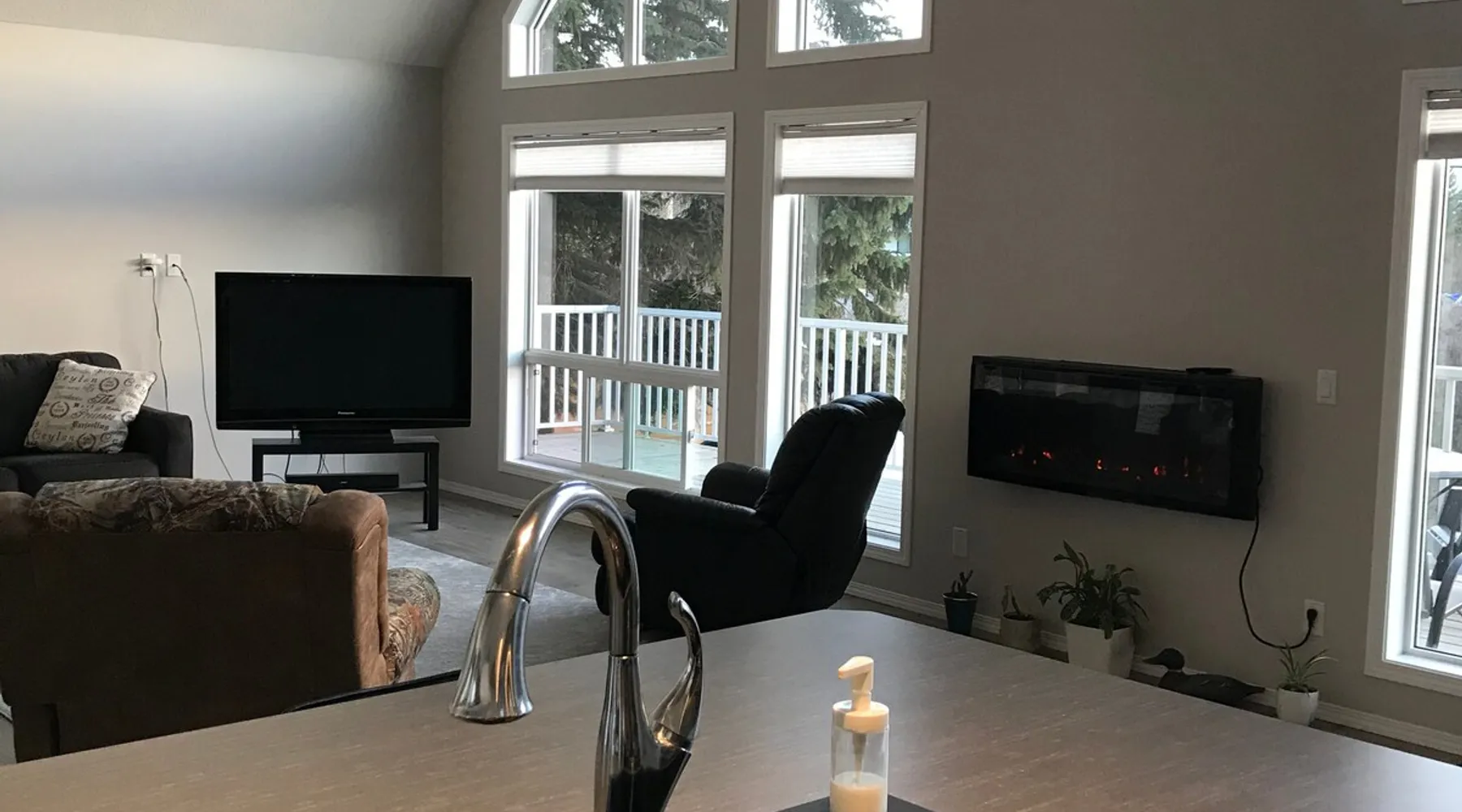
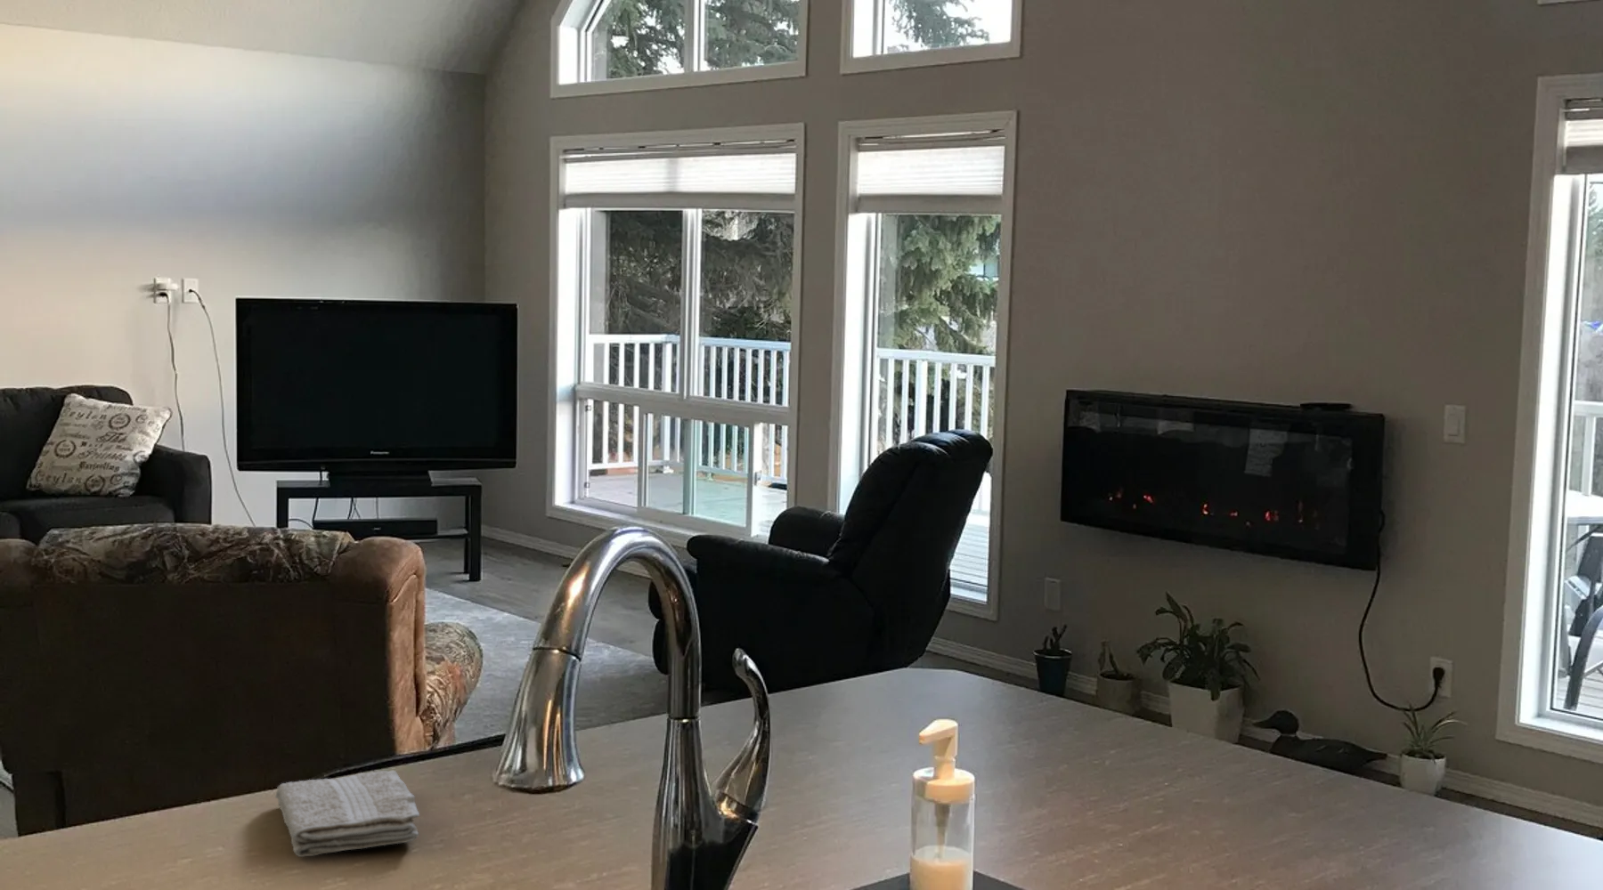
+ washcloth (346, 808)
